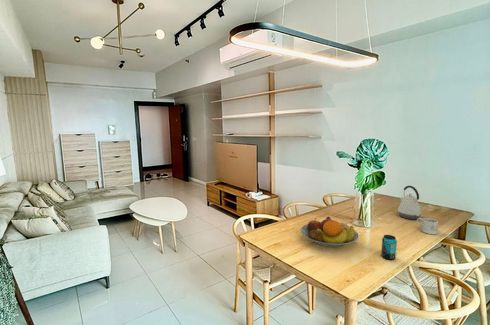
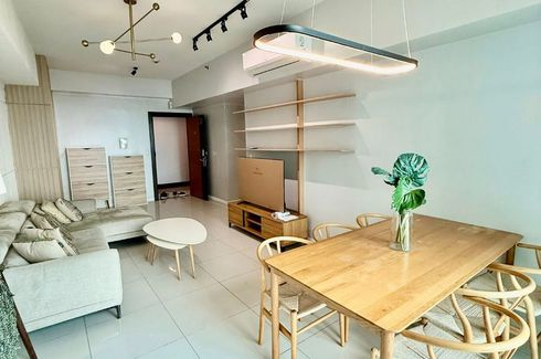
- fruit bowl (328, 229)
- mug (426, 225)
- kettle (409, 201)
- beverage can (389, 247)
